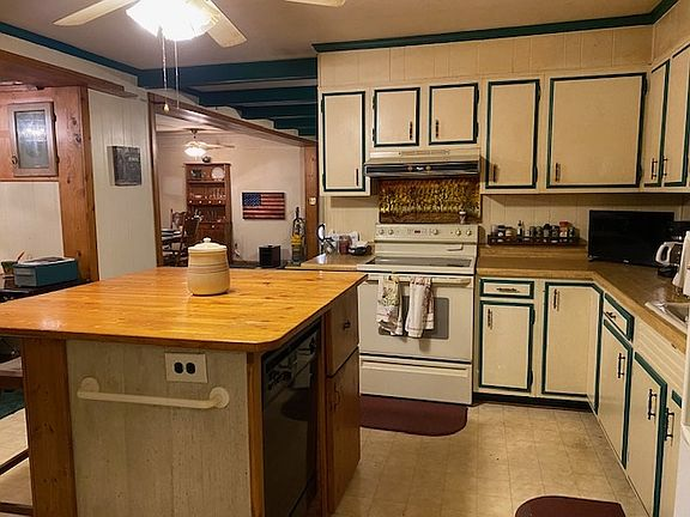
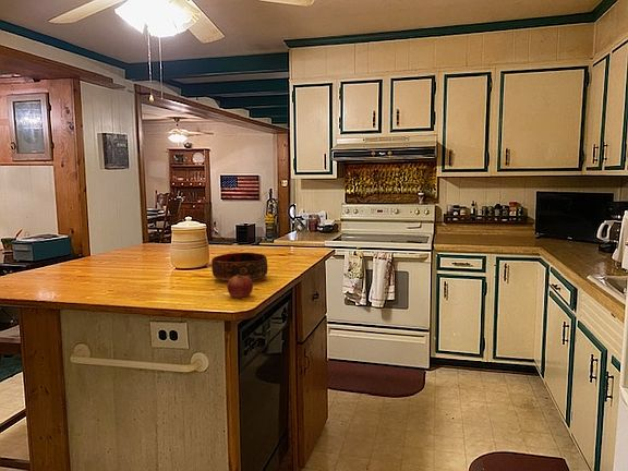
+ apple (240, 283)
+ bowl (240, 266)
